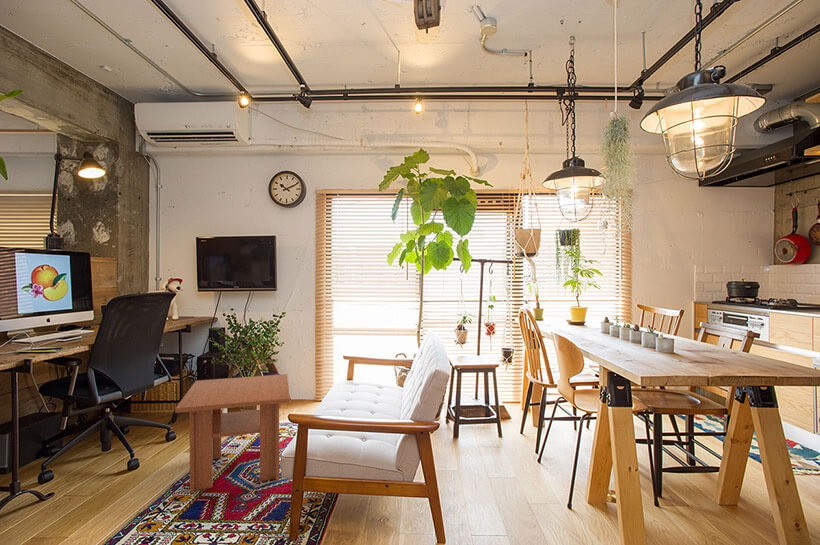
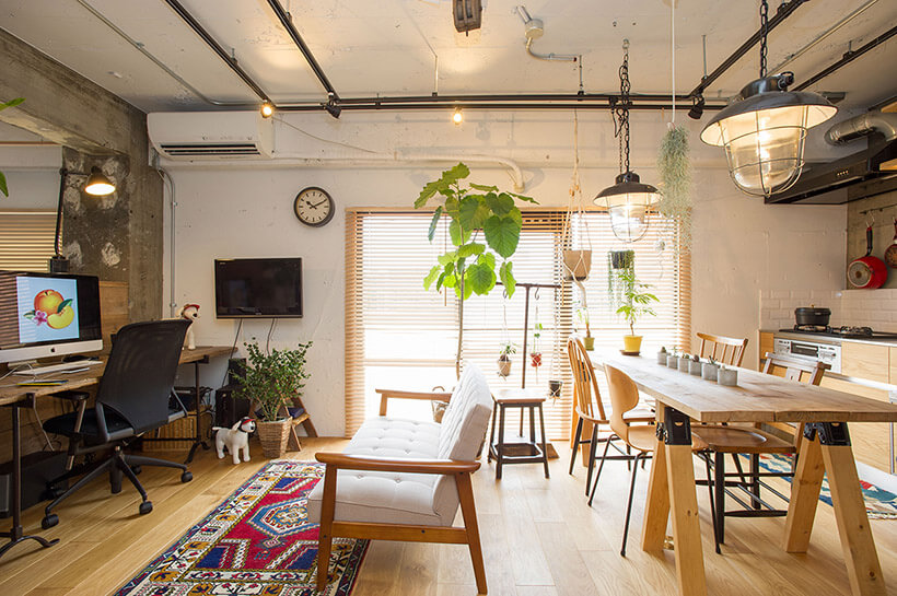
- coffee table (239, 428)
